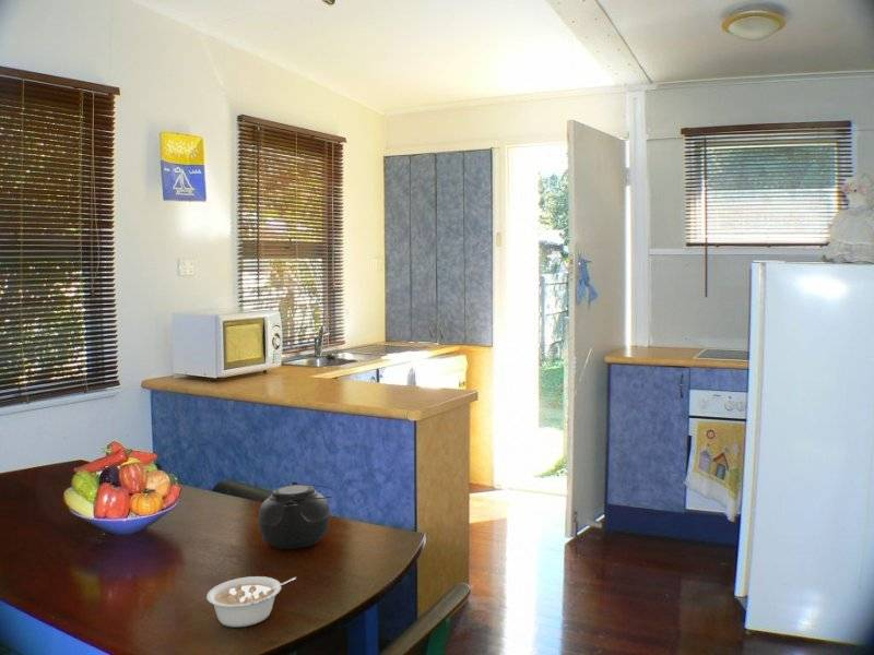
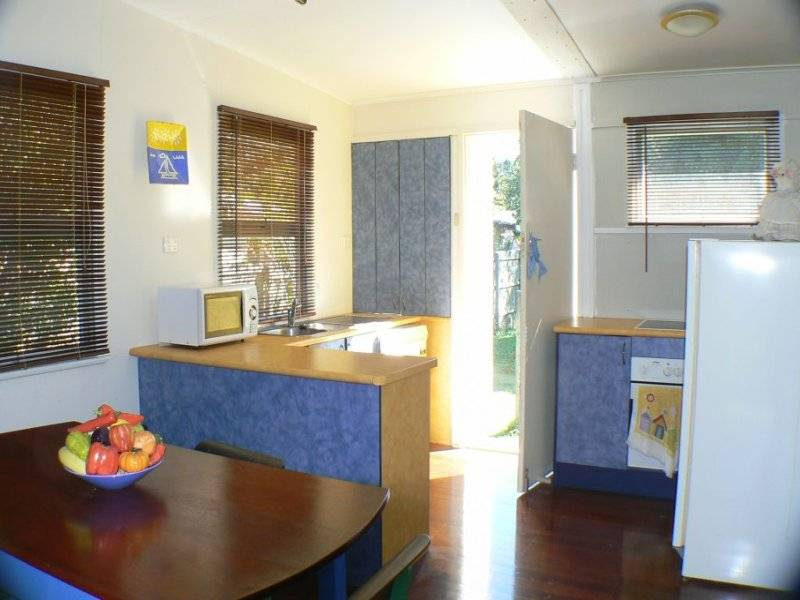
- legume (247, 599)
- teapot (294, 517)
